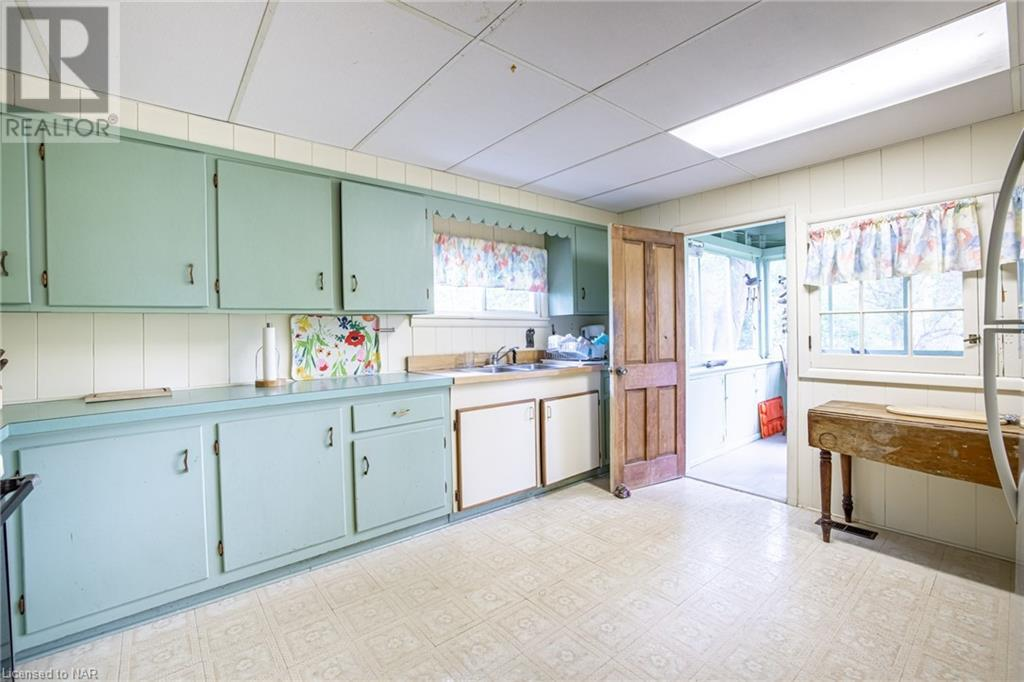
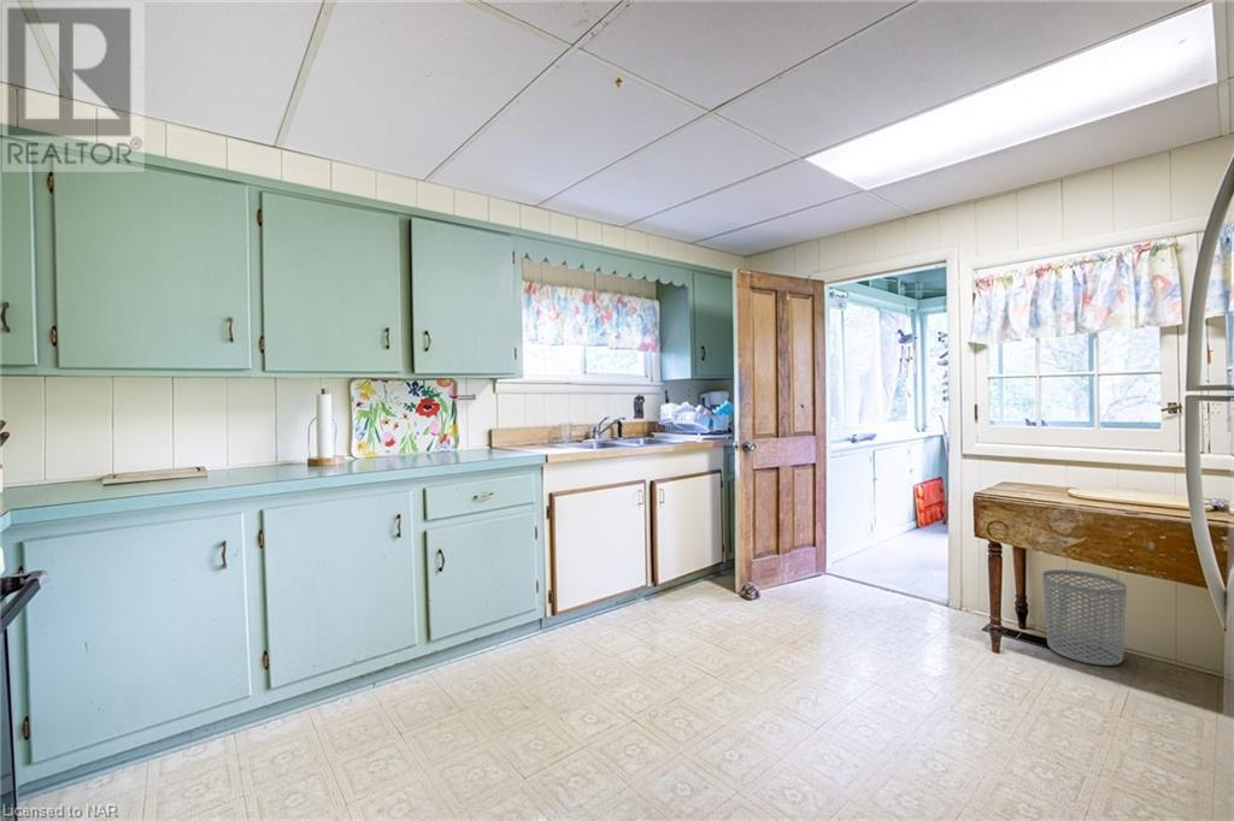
+ waste bin (1083, 615)
